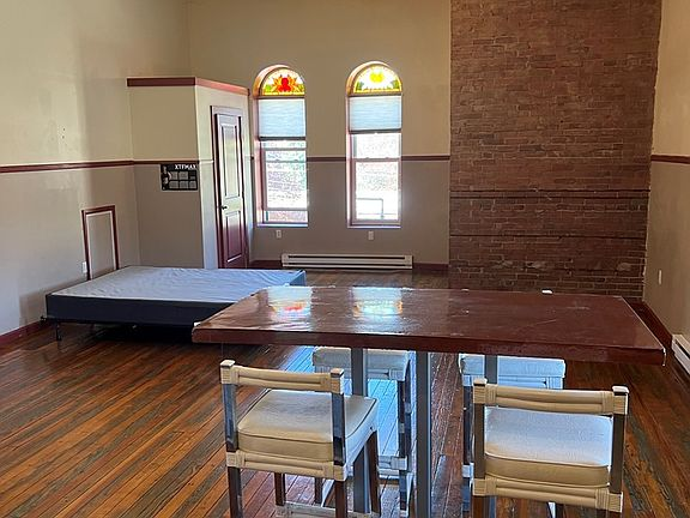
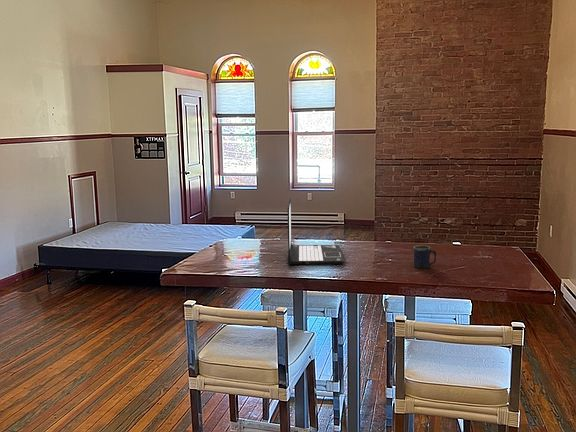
+ laptop (315, 245)
+ mug (424, 256)
